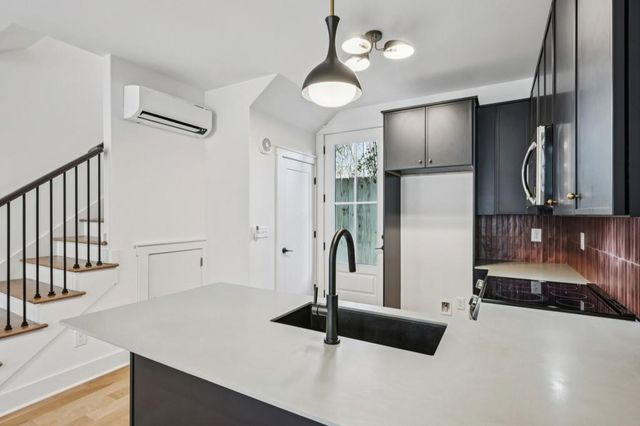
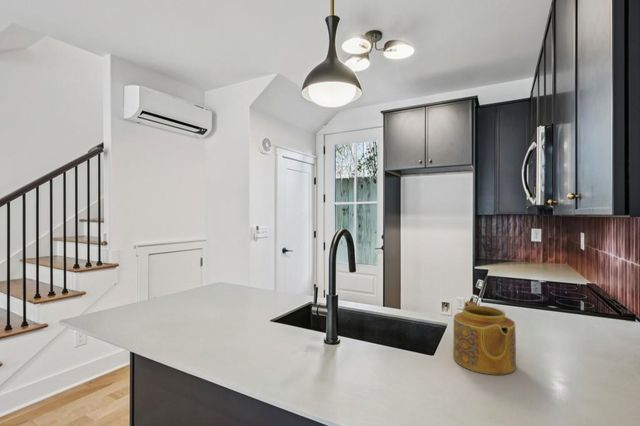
+ teapot (484, 336)
